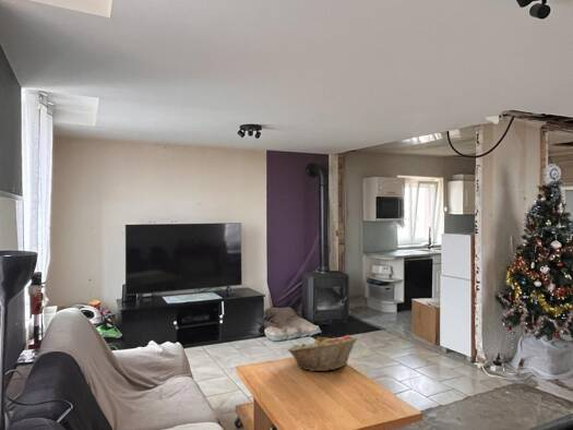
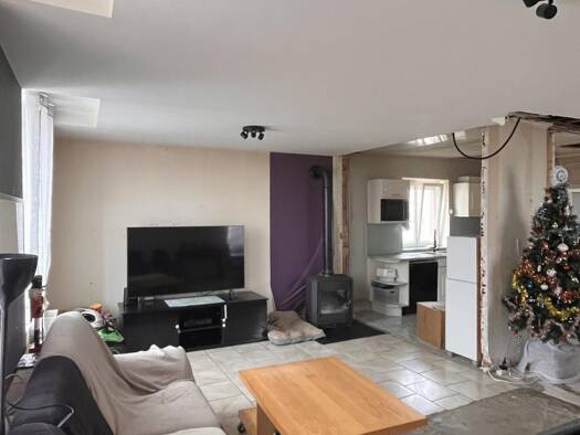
- fruit basket (323, 349)
